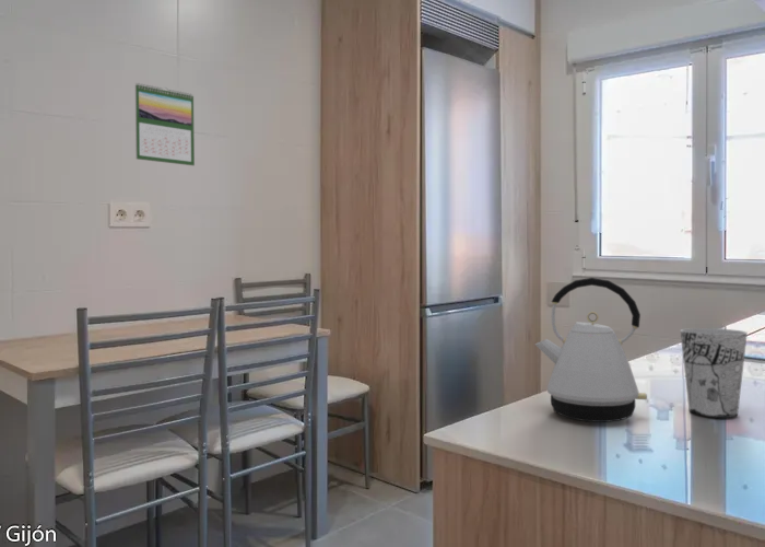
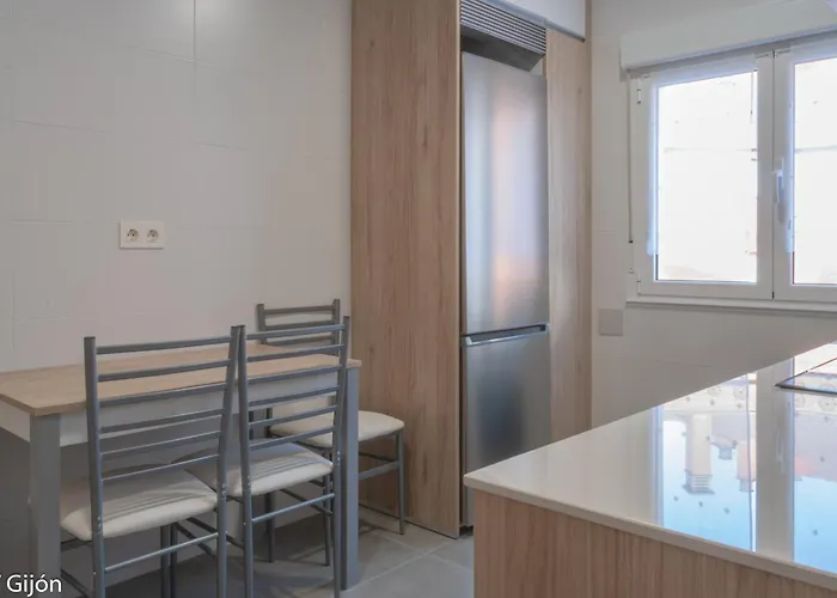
- kettle (589, 346)
- calendar (165, 125)
- cup (713, 371)
